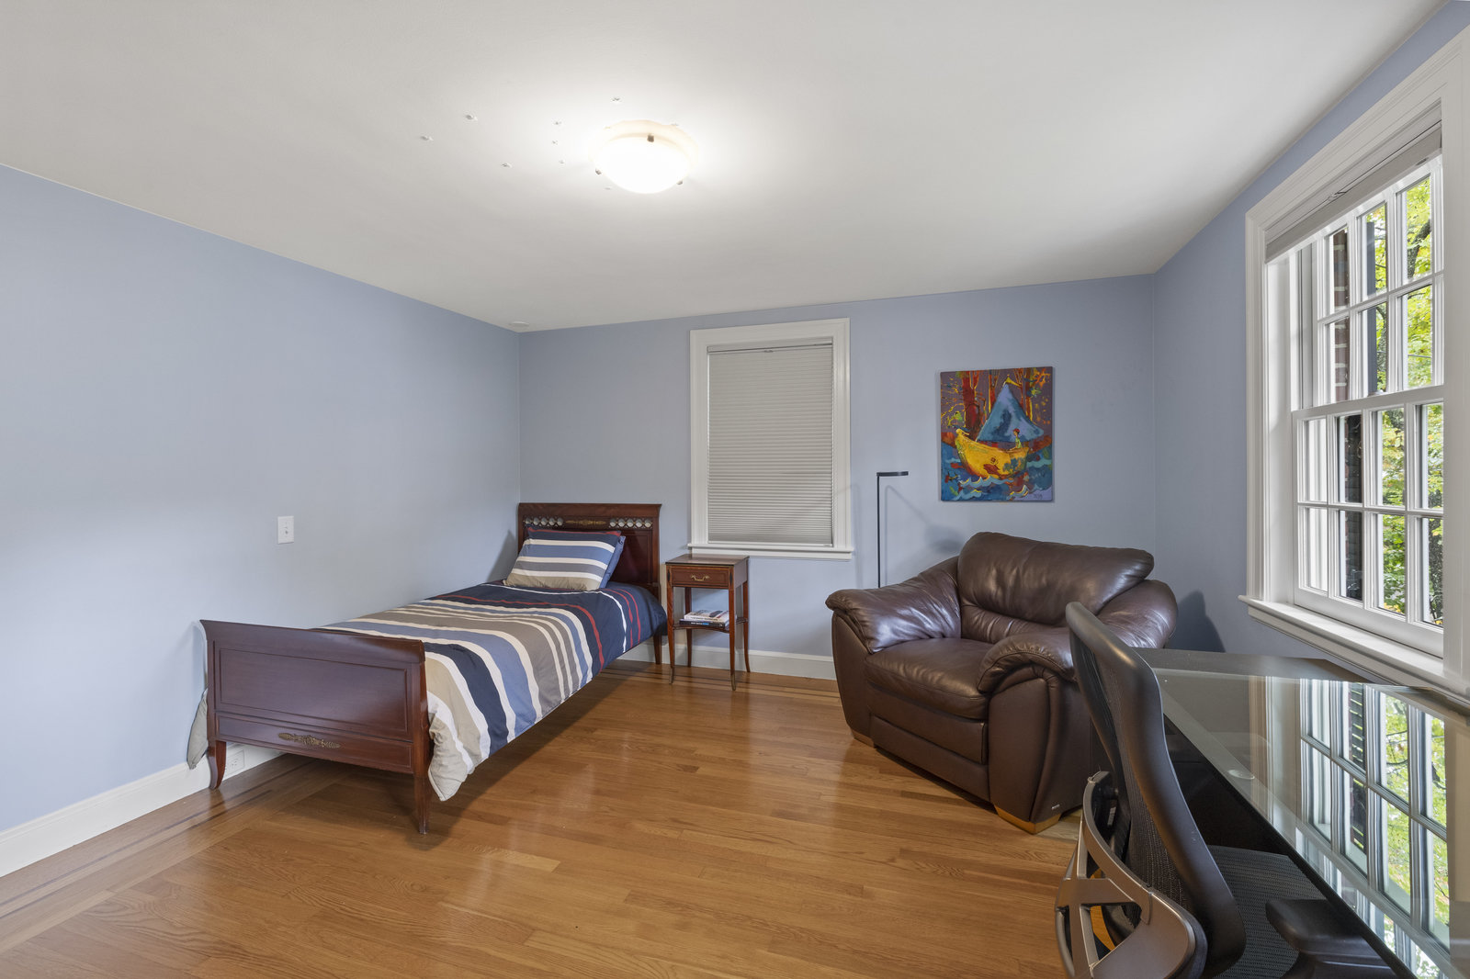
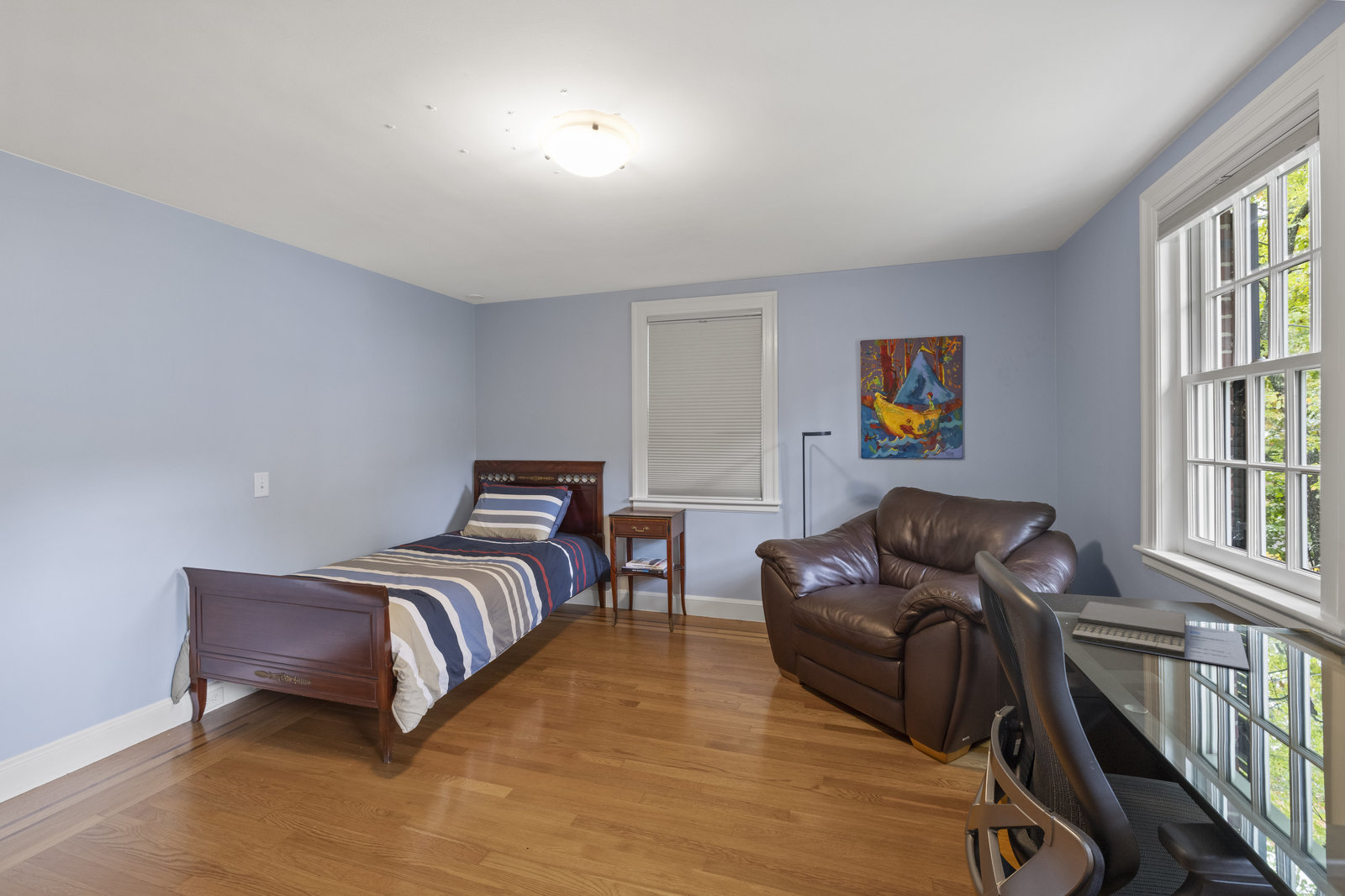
+ notebook (1157, 630)
